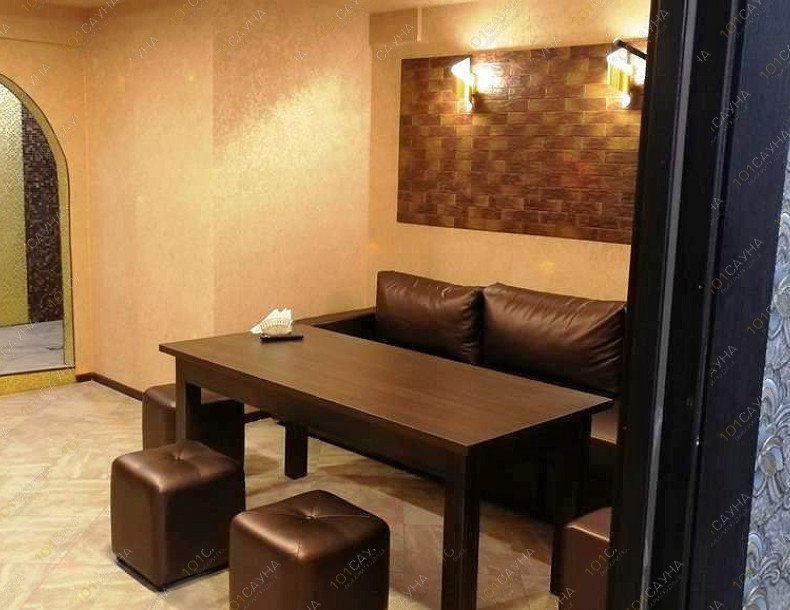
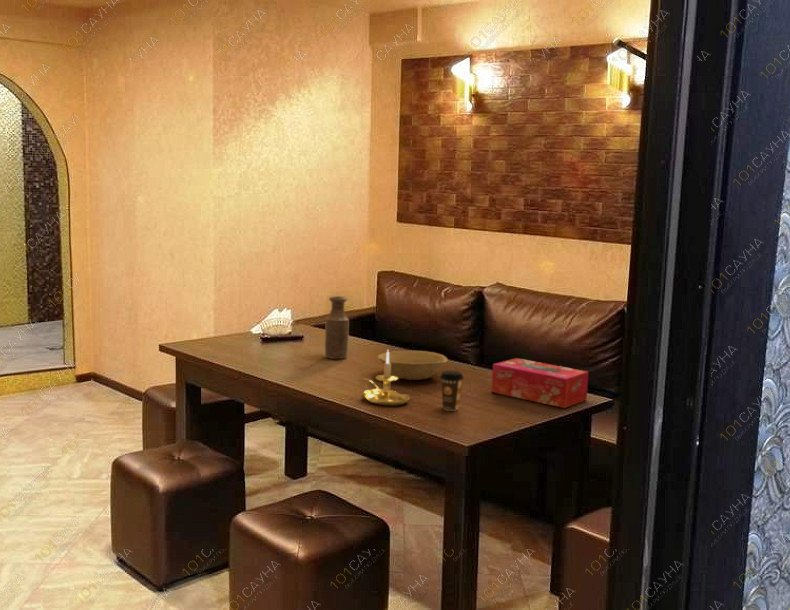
+ bowl (411, 366)
+ bottle (337, 327)
+ candle holder (384, 374)
+ tissue box (539, 381)
+ coffee cup (451, 390)
